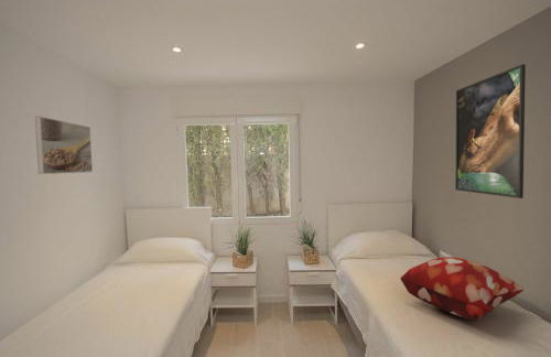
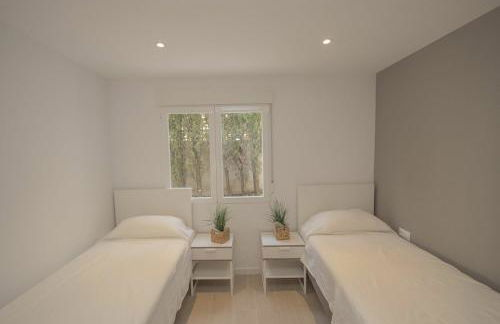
- decorative pillow (458, 283)
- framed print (485, 137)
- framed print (67, 148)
